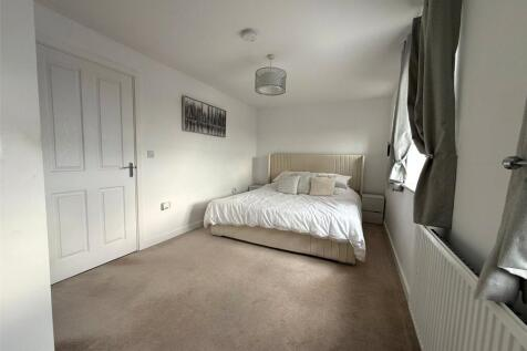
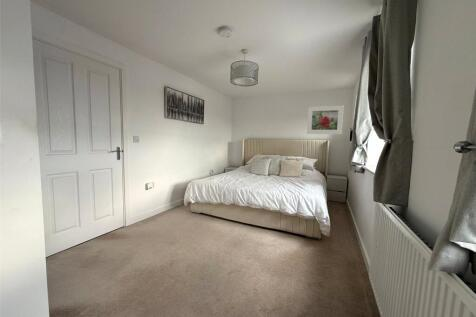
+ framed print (324, 120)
